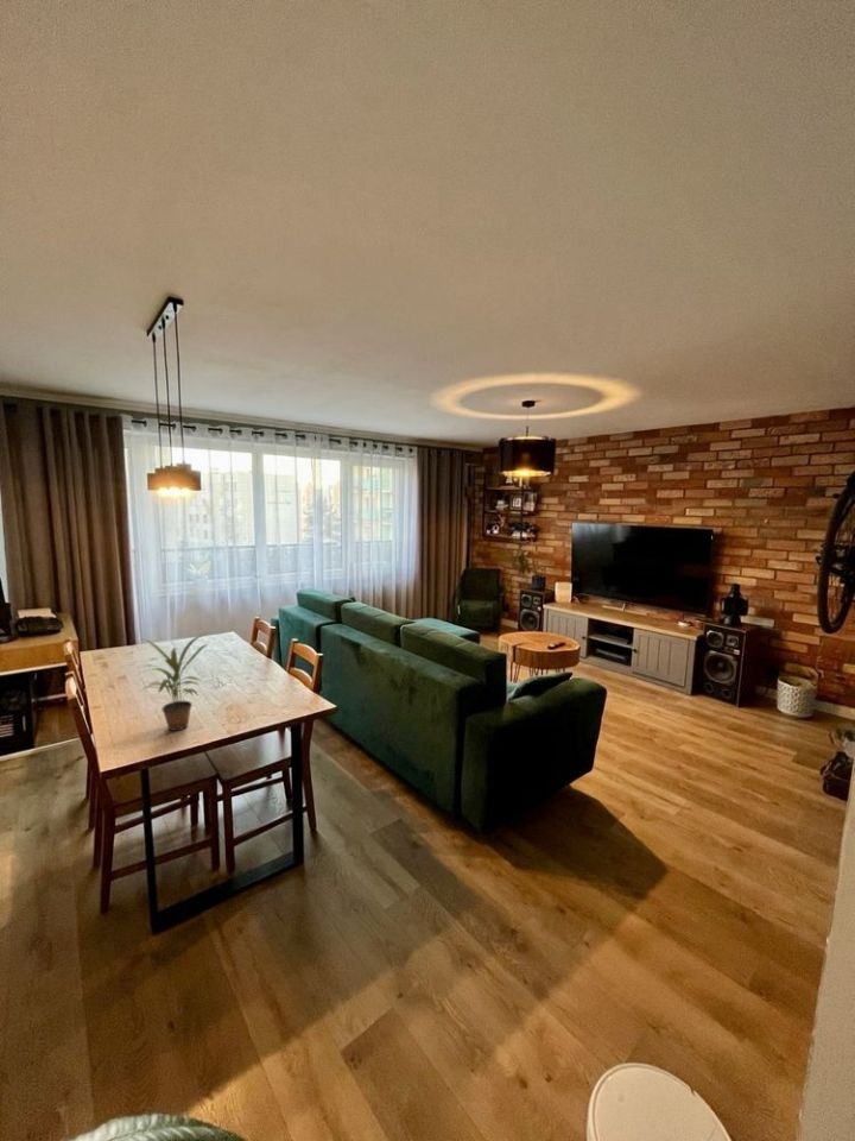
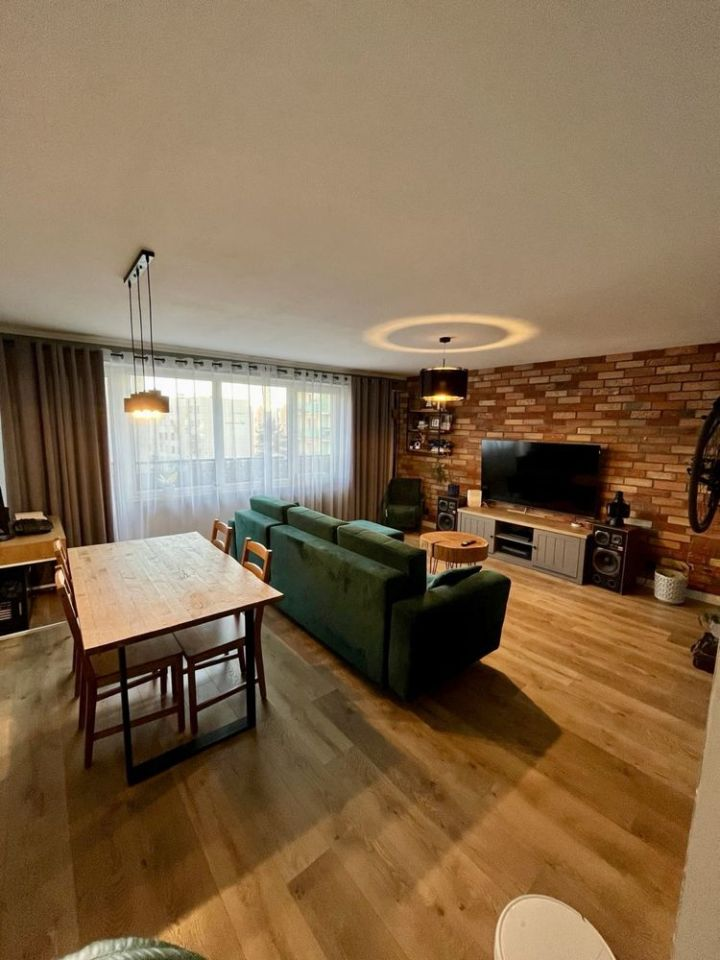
- potted plant (178, 682)
